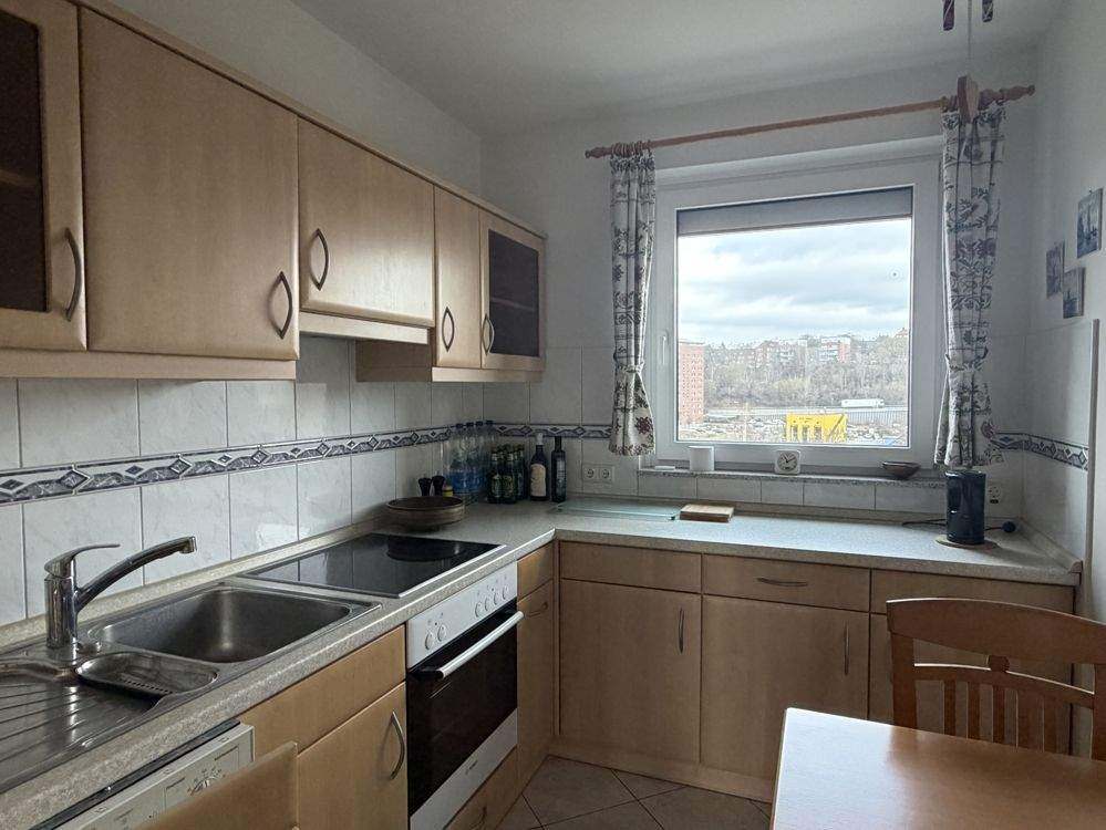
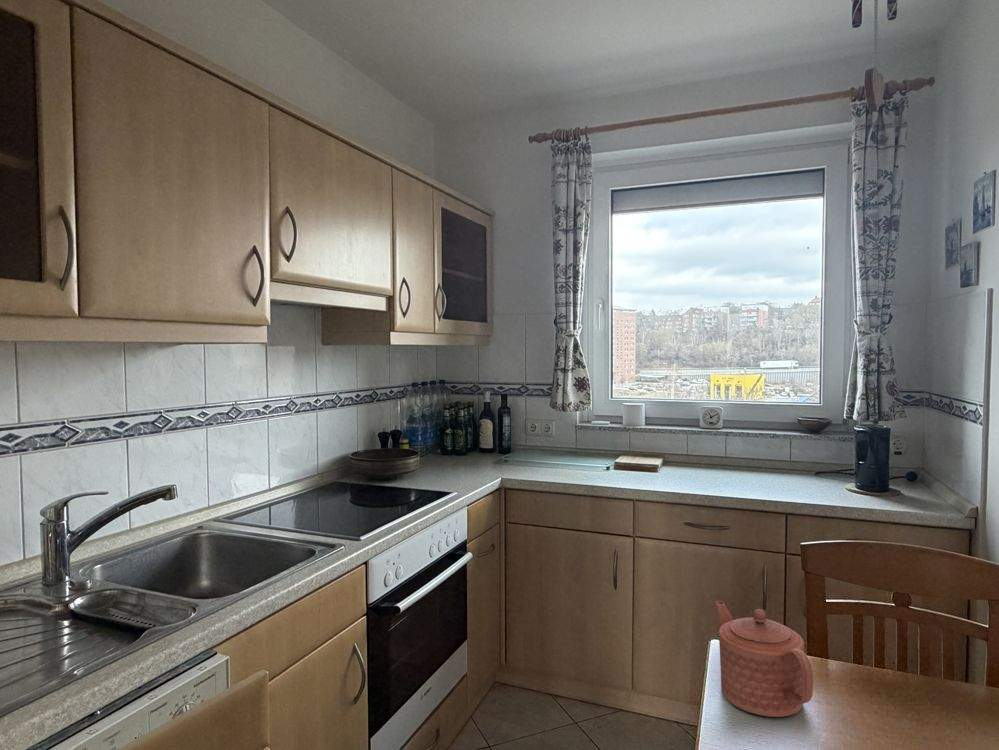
+ teapot (760, 652)
